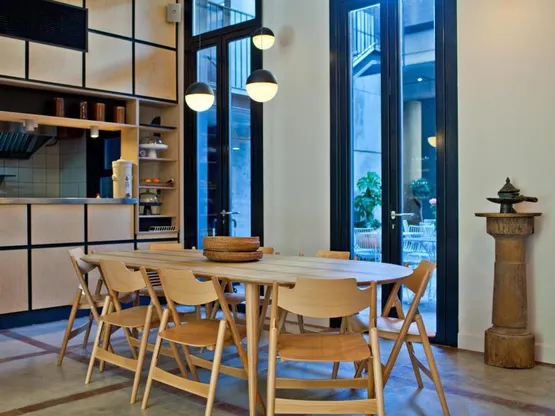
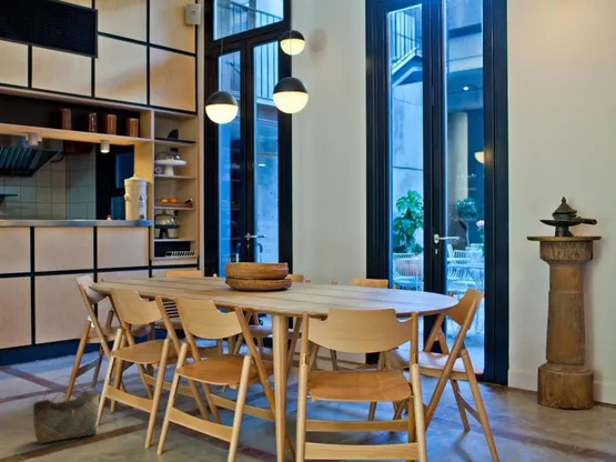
+ basket (67, 409)
